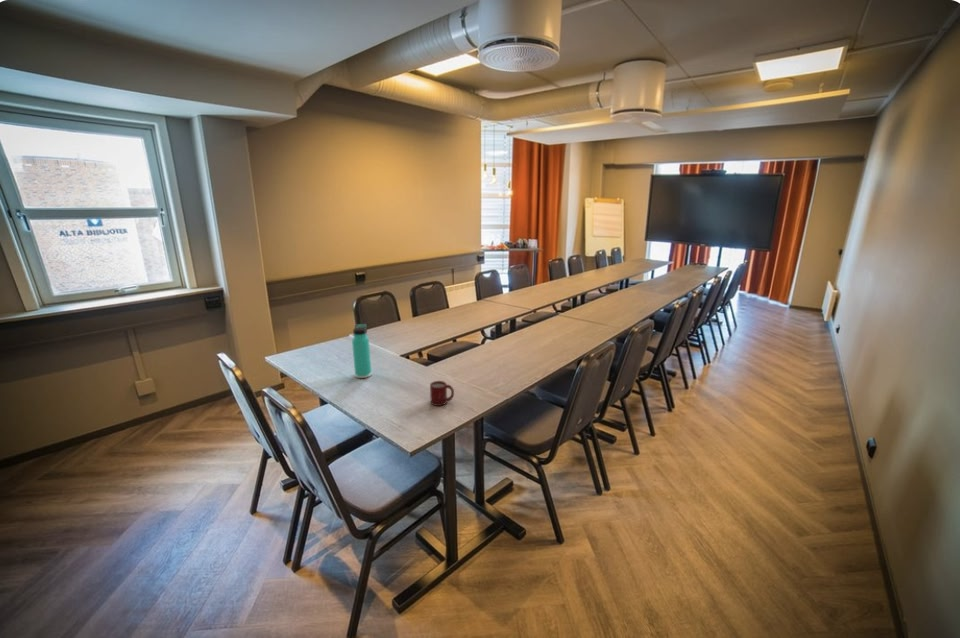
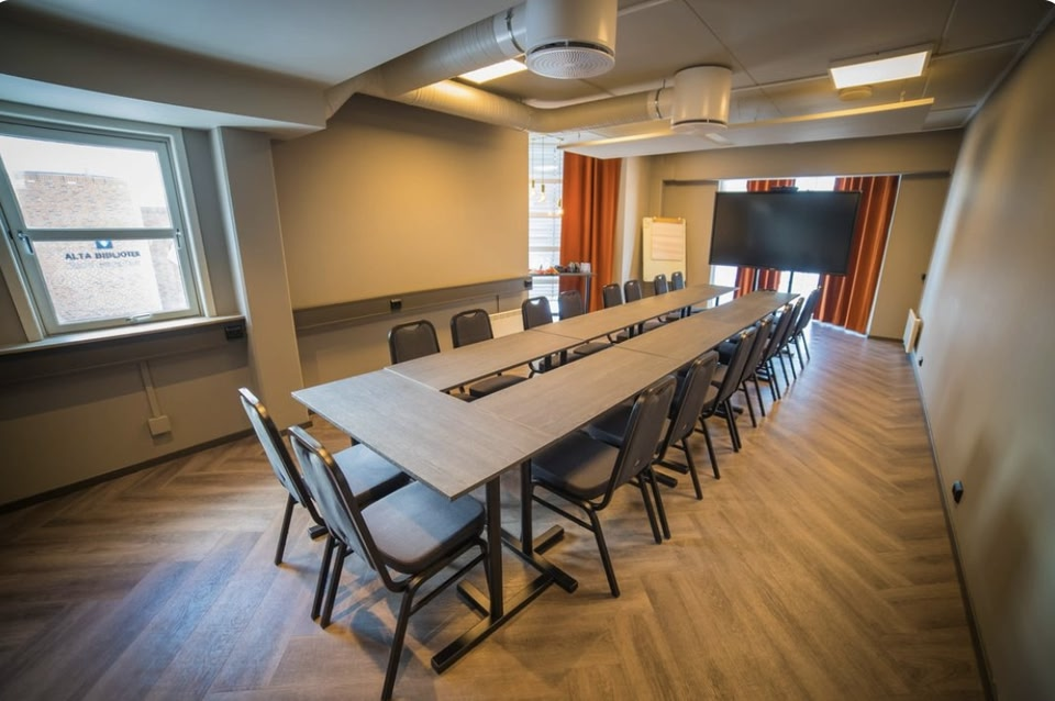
- cup (442, 393)
- thermos bottle (361, 350)
